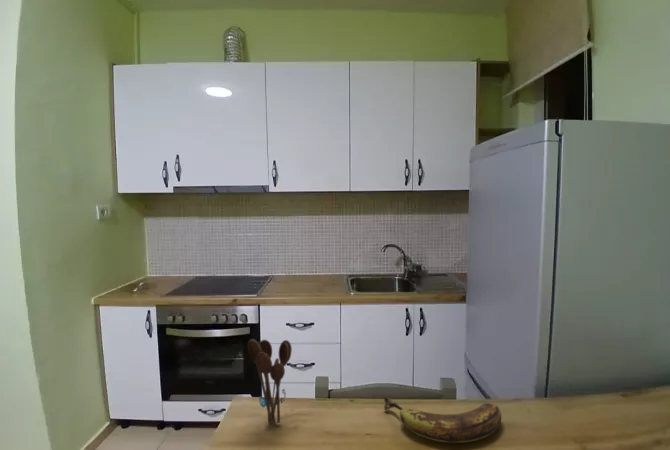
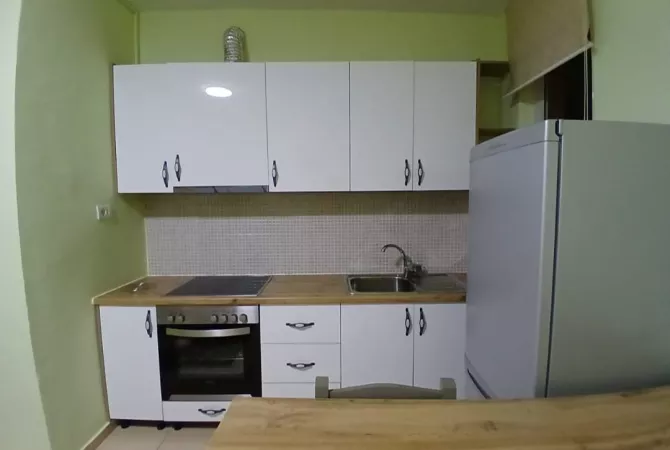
- banana (447, 414)
- utensil holder (268, 381)
